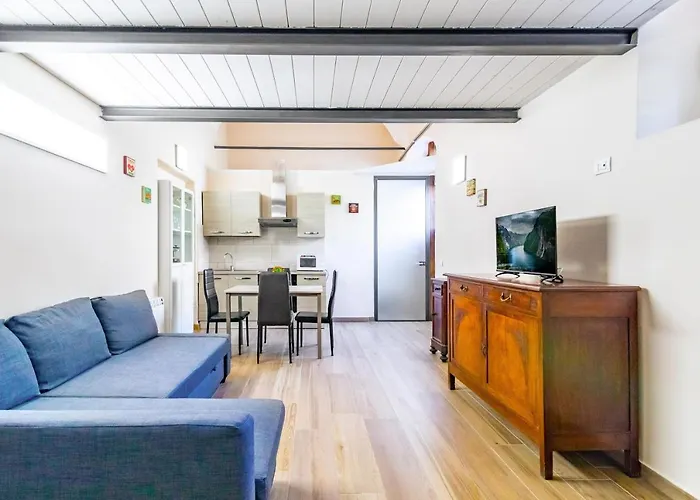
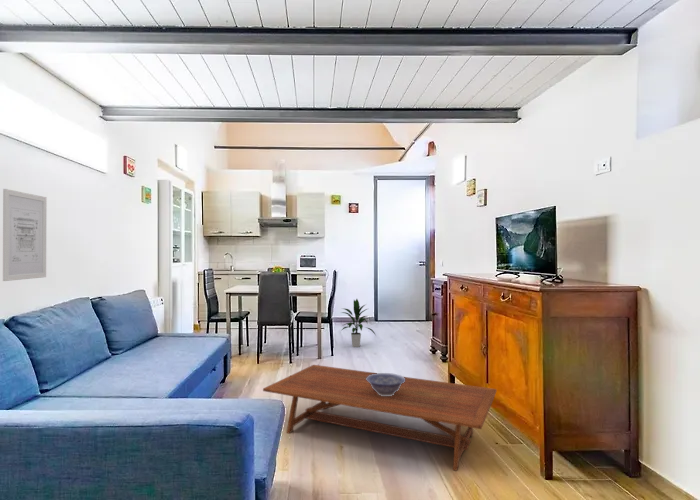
+ indoor plant (358, 322)
+ wall art (26, 236)
+ coffee table (379, 411)
+ decorative bowl (385, 385)
